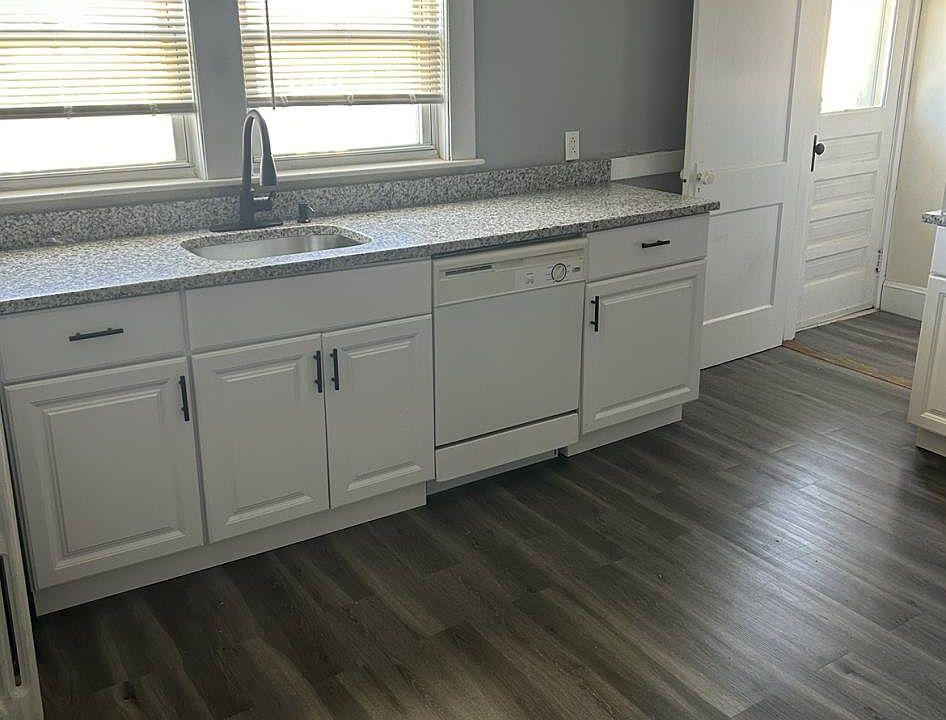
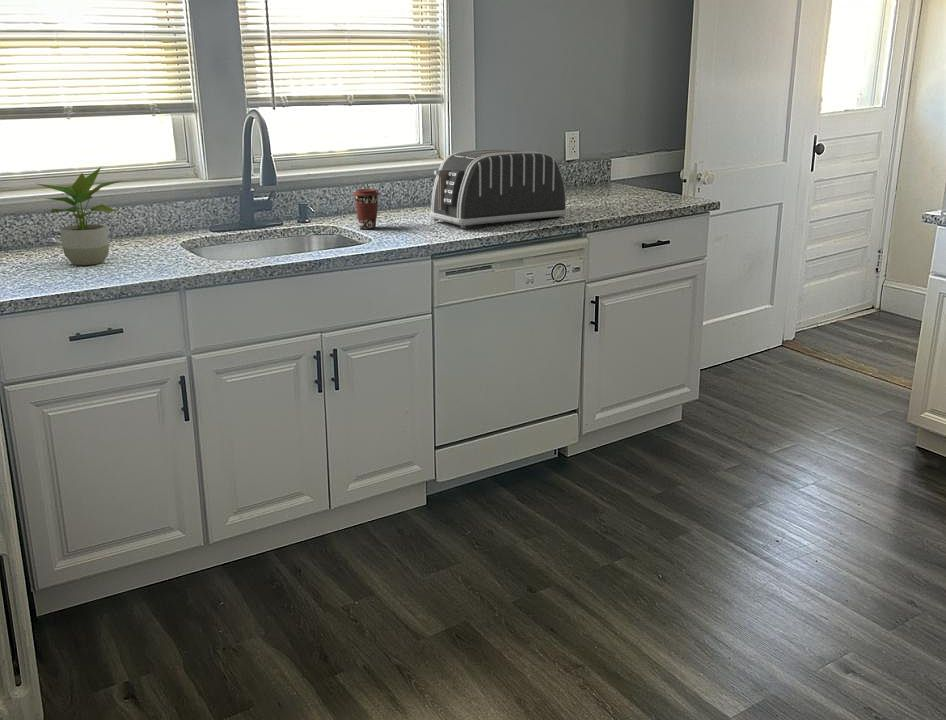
+ coffee cup (366, 208)
+ potted plant (83, 215)
+ toaster (495, 185)
